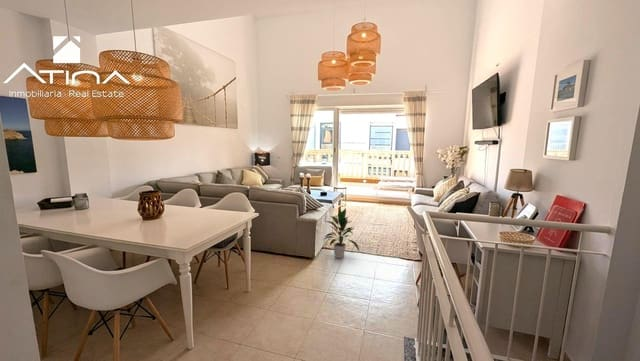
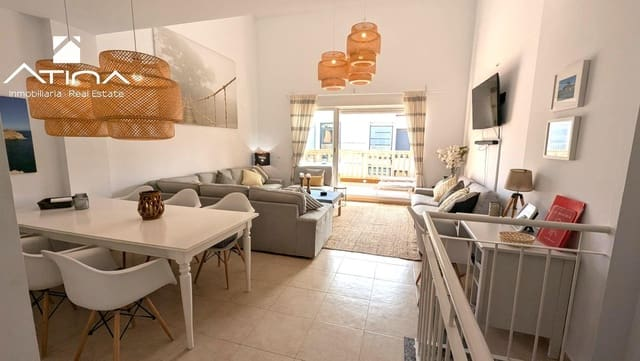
- indoor plant (340, 234)
